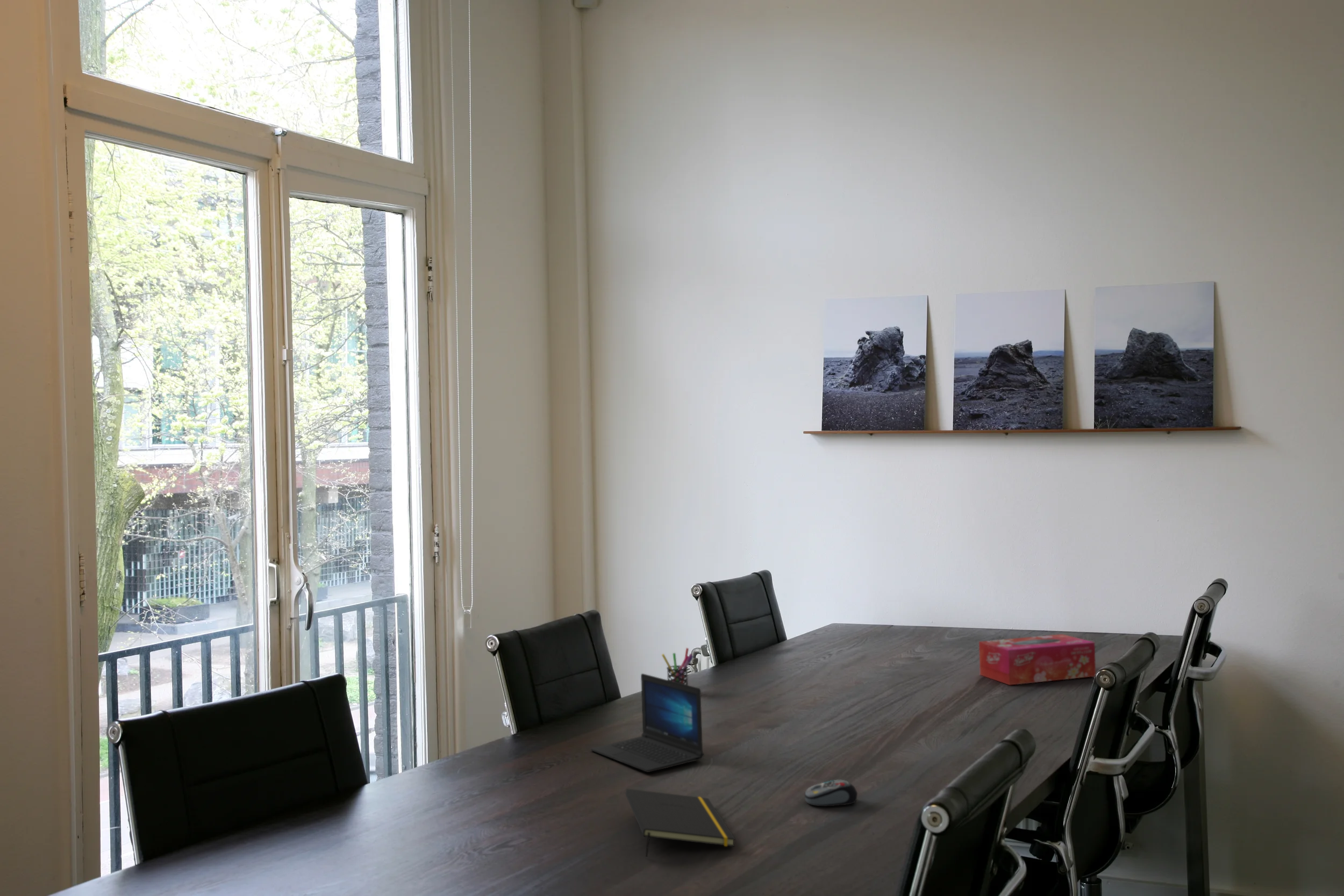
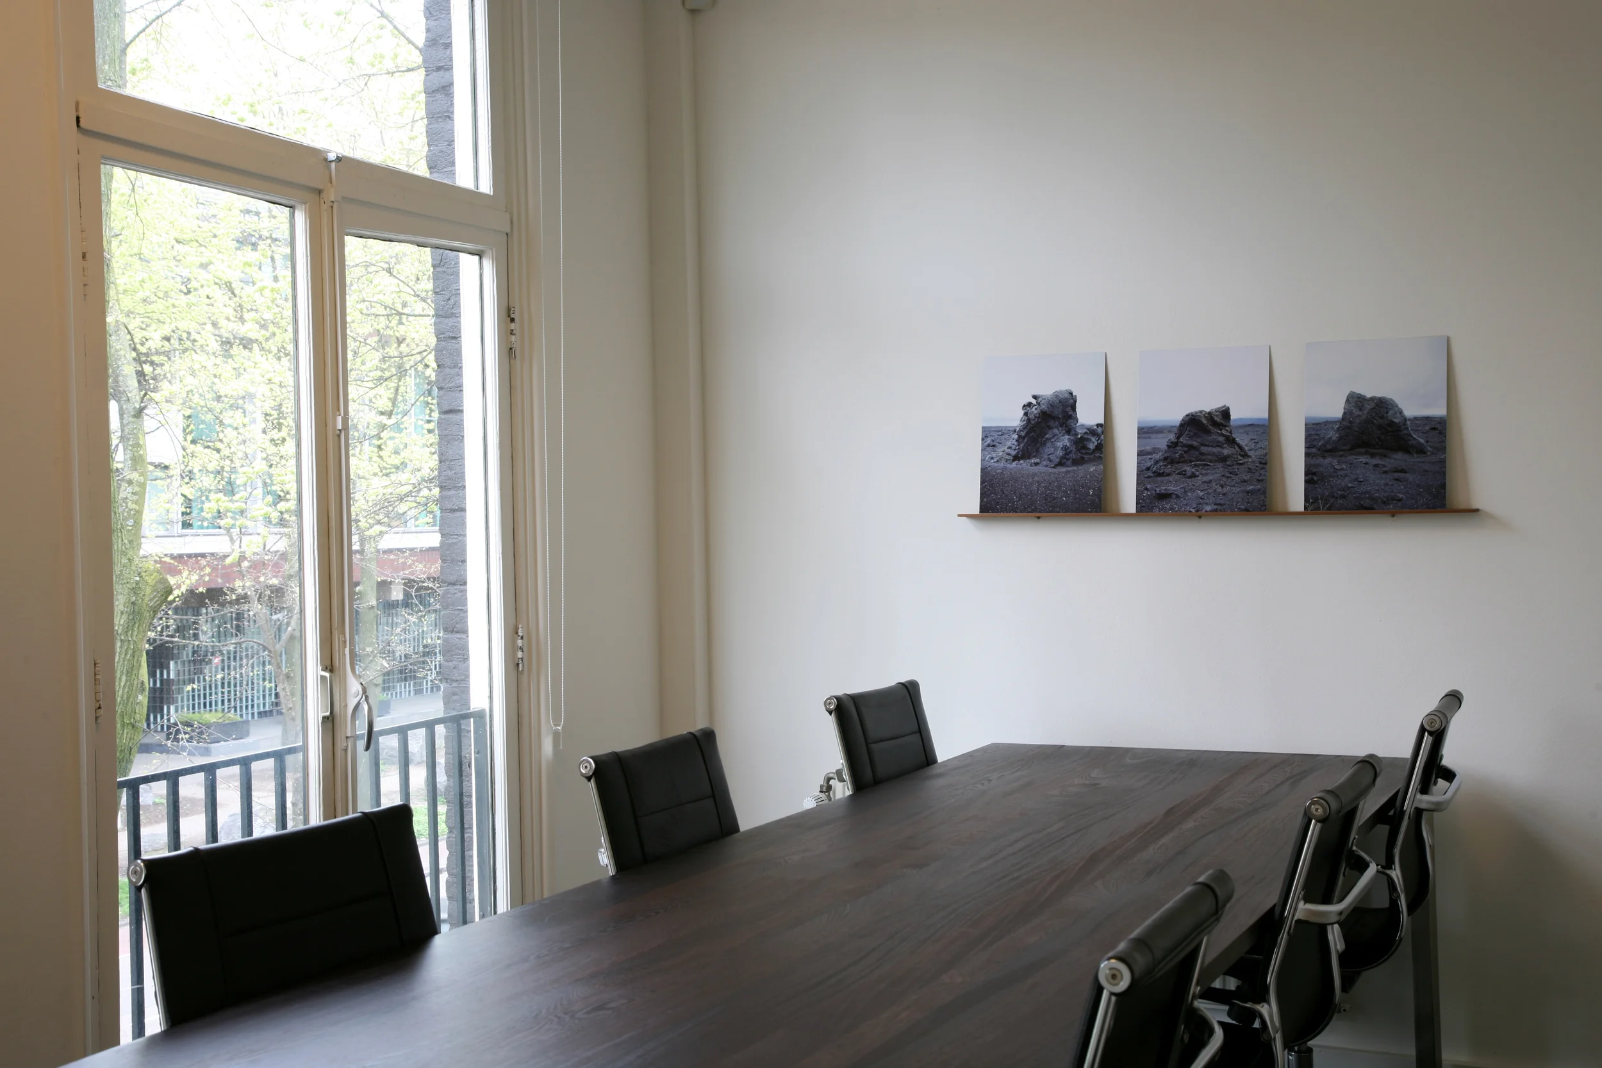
- computer mouse (831, 791)
- pen holder (678, 670)
- notepad (677, 816)
- laptop (645, 720)
- tissue box (1036, 658)
